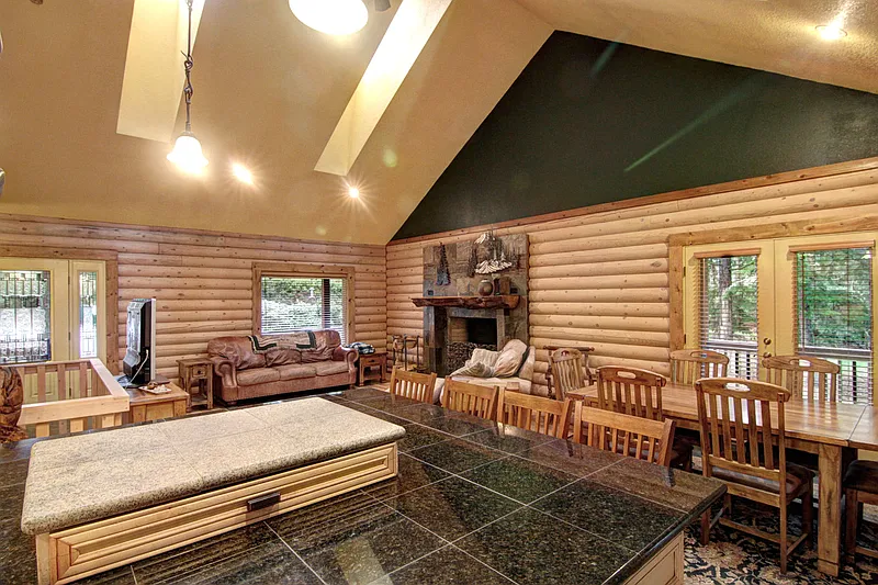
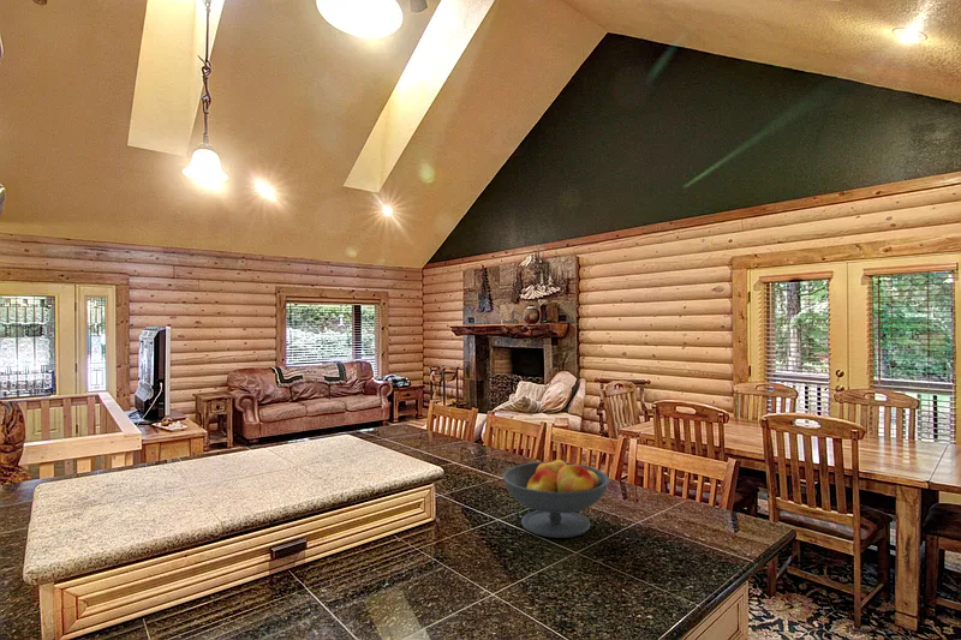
+ fruit bowl (555, 491)
